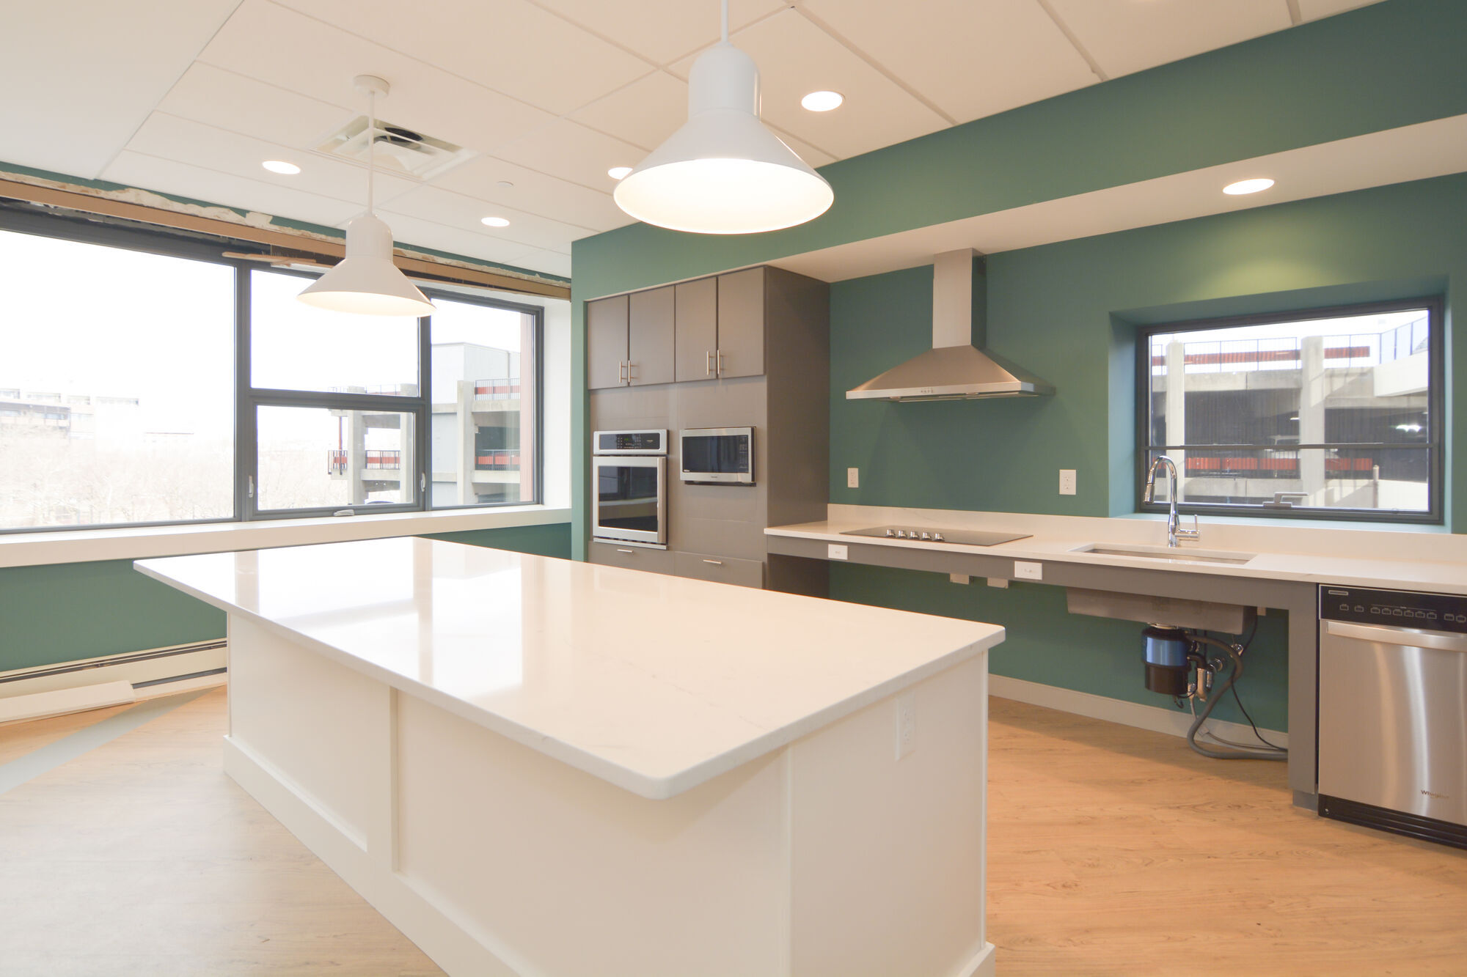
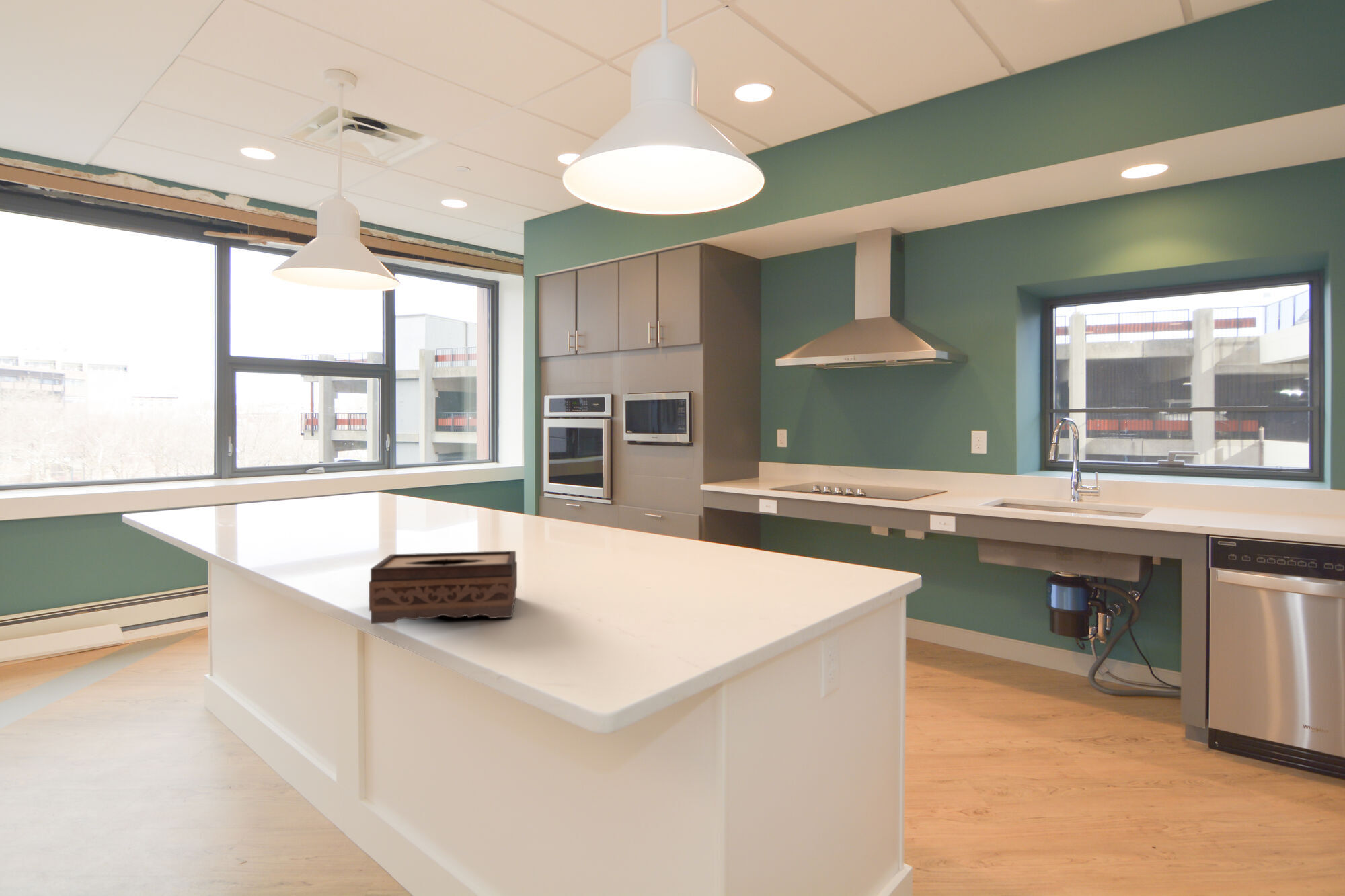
+ tissue box (449, 584)
